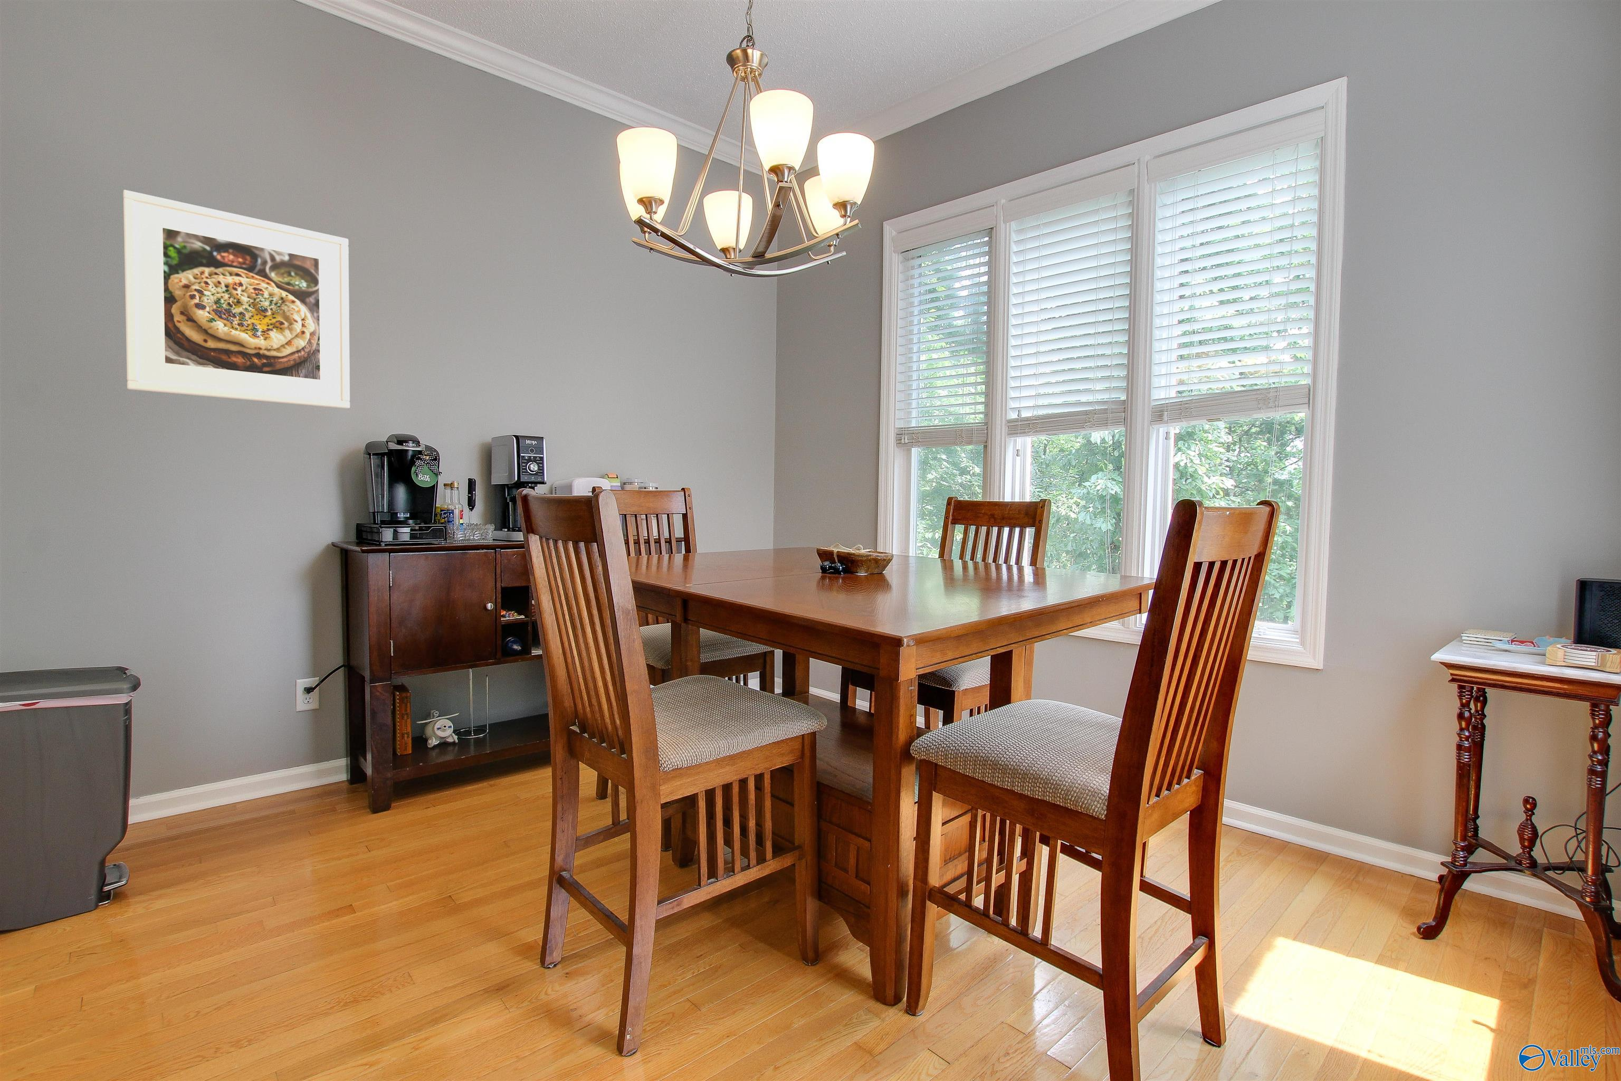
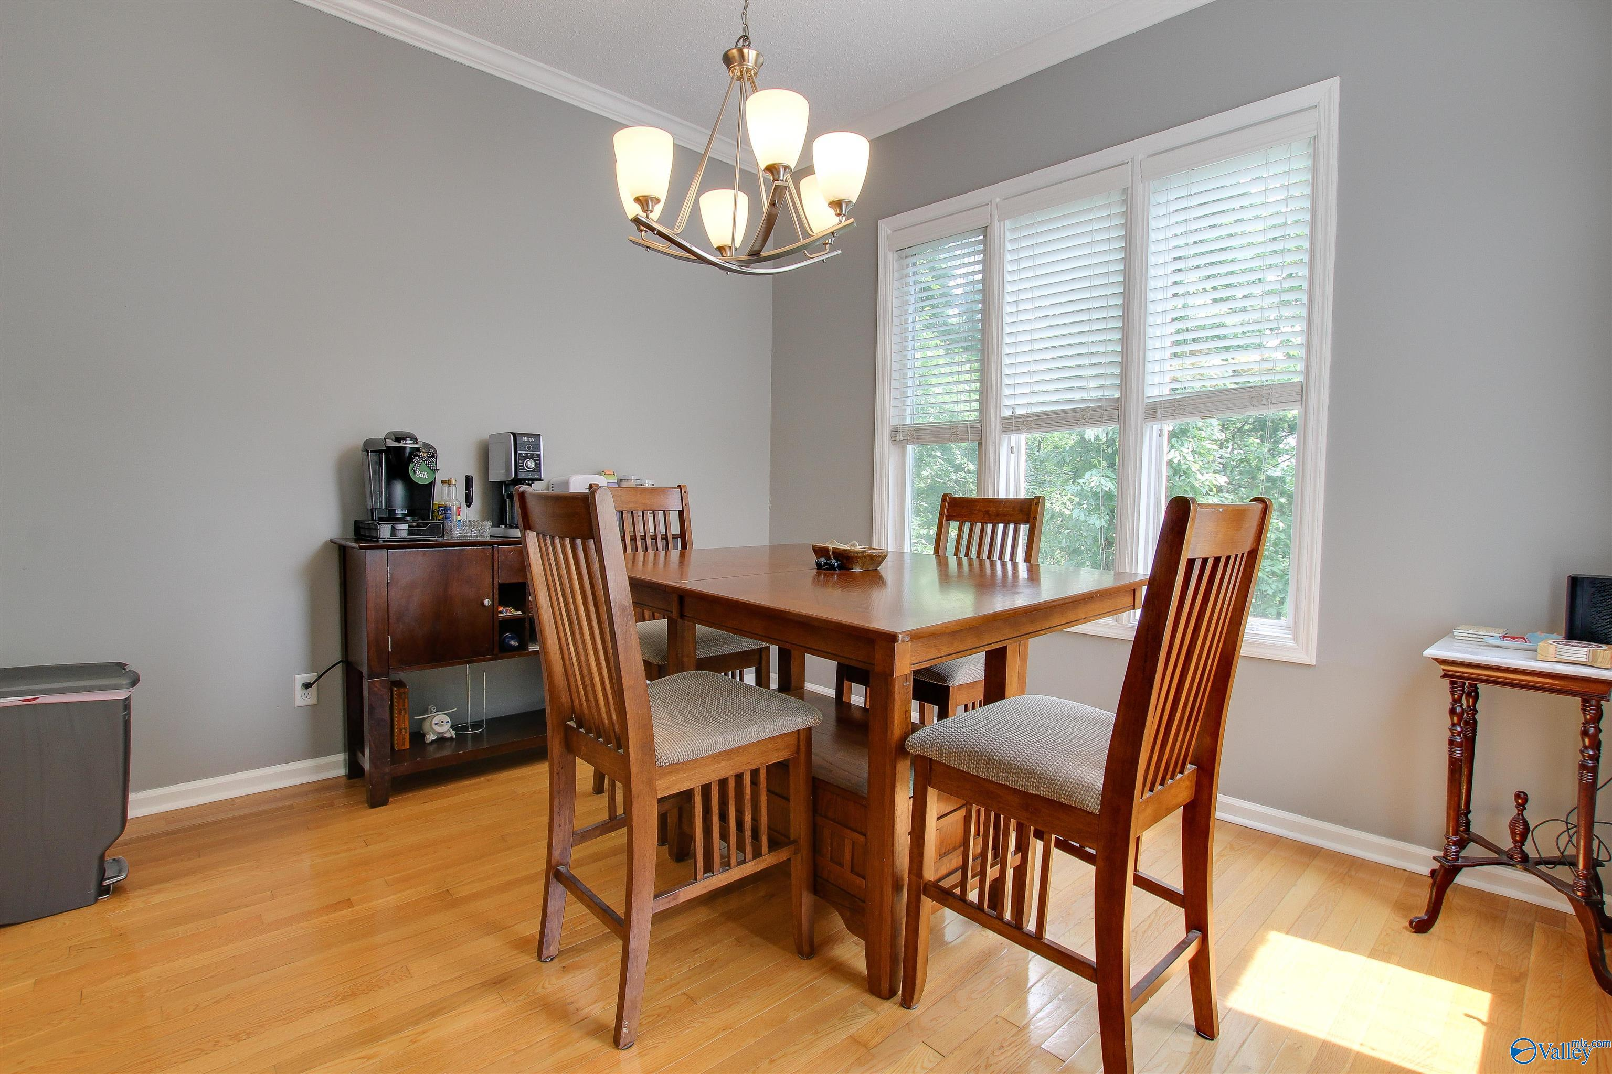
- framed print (245, 309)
